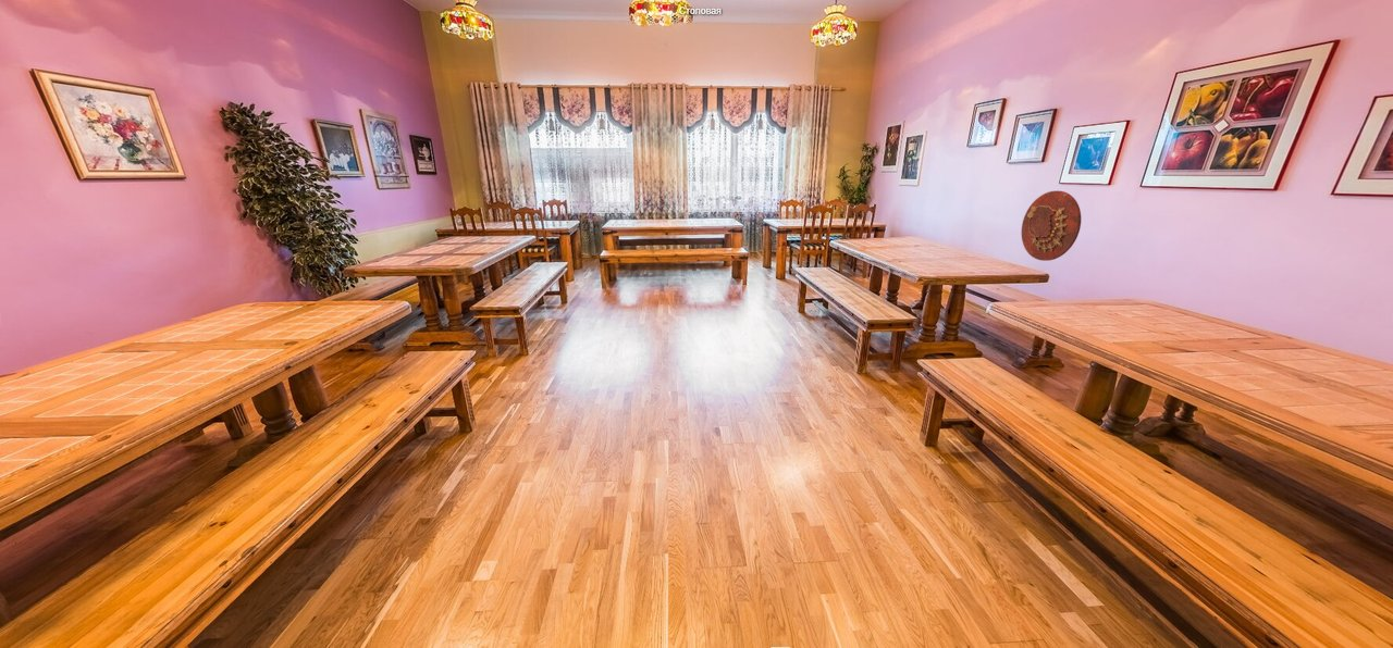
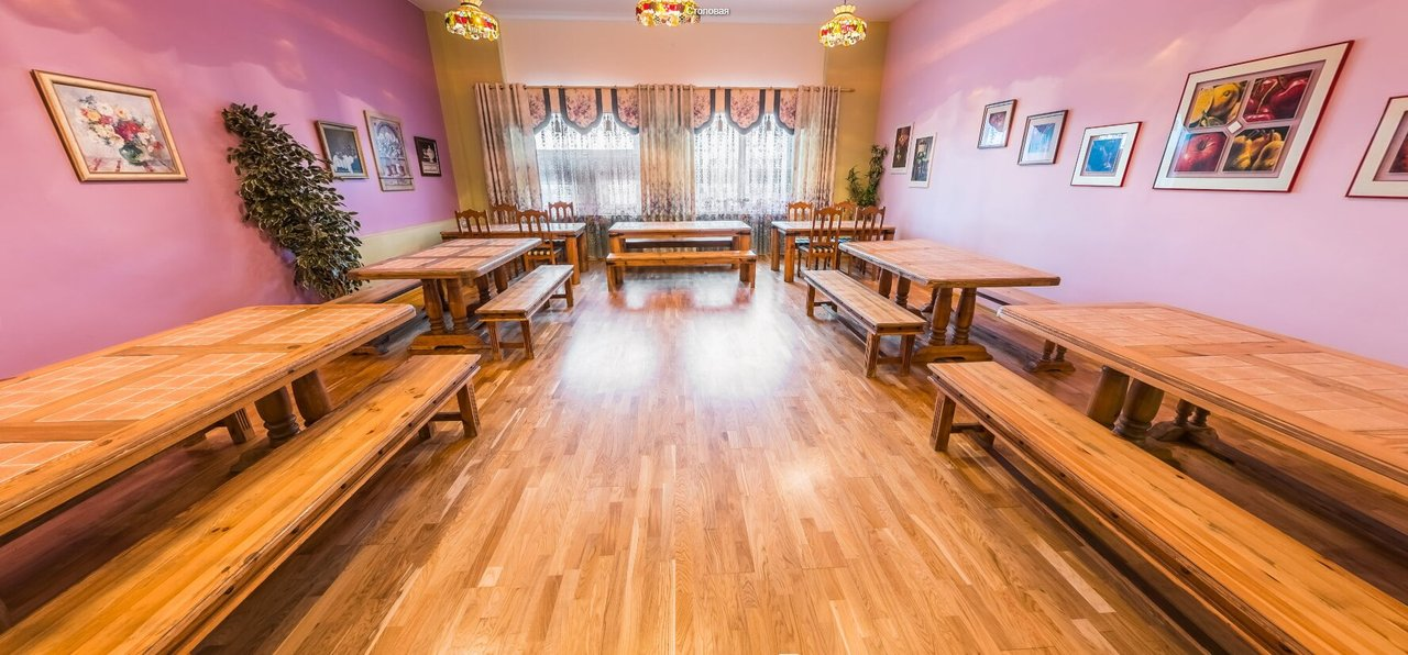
- decorative platter (1047, 226)
